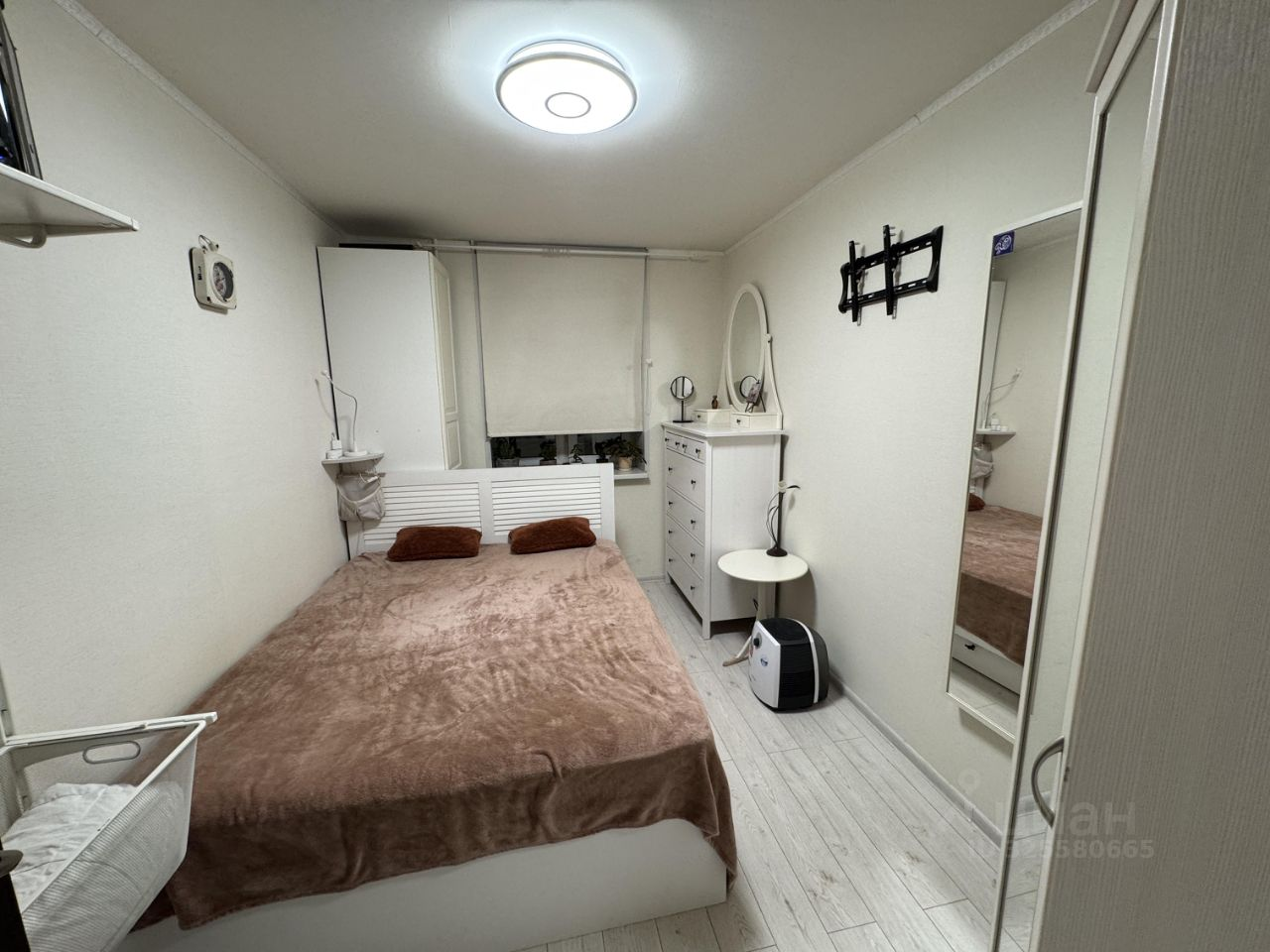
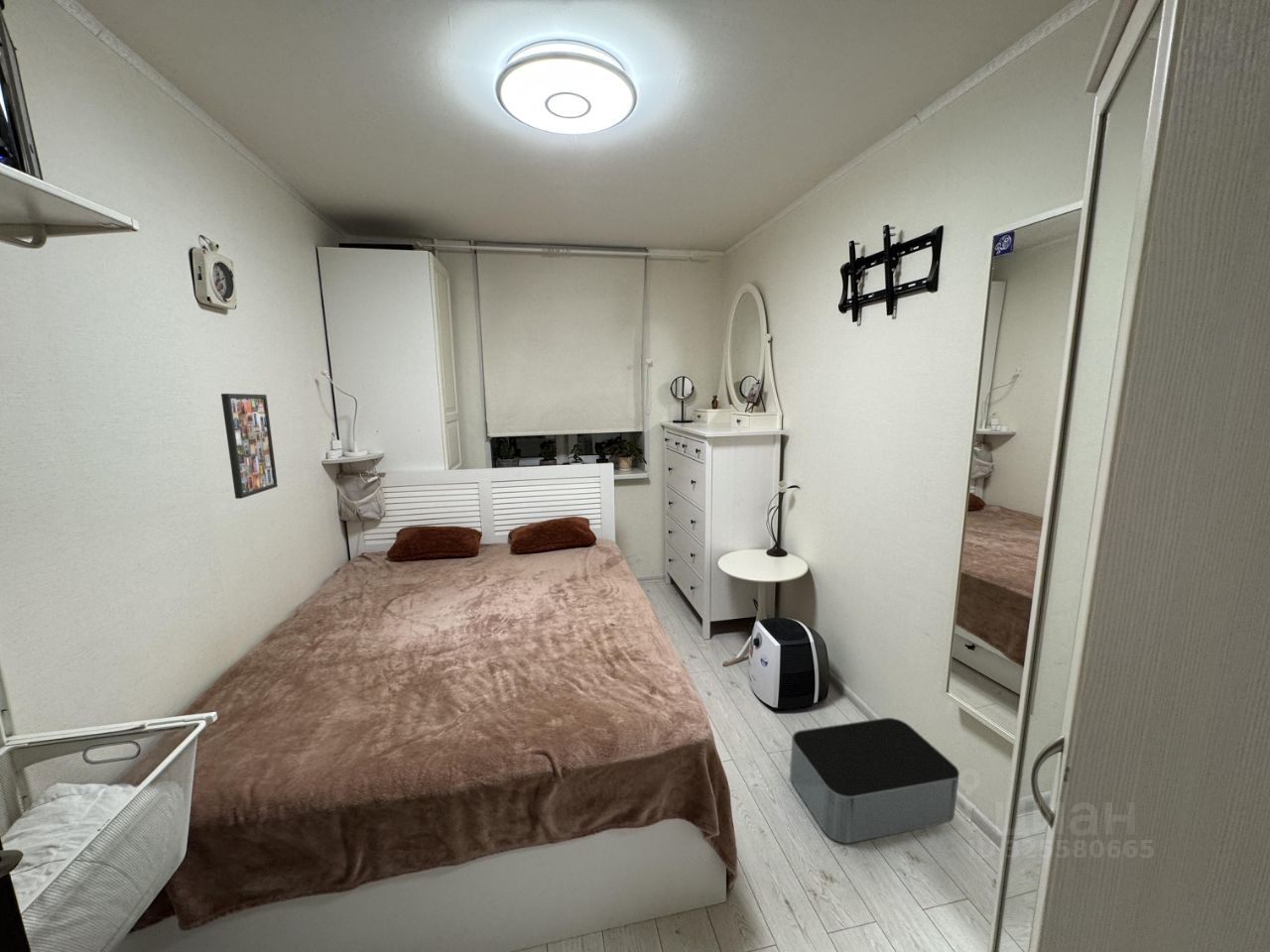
+ storage bin (869, 774)
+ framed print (251, 443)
